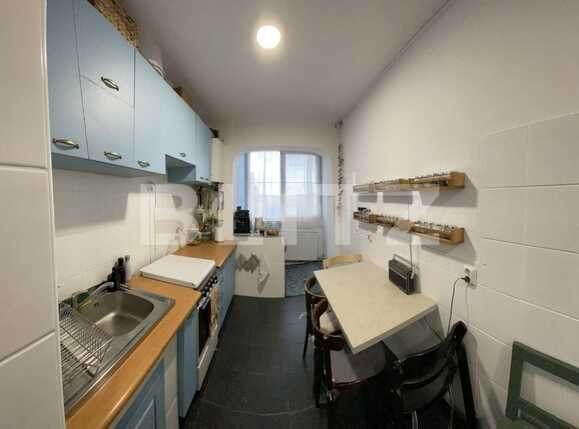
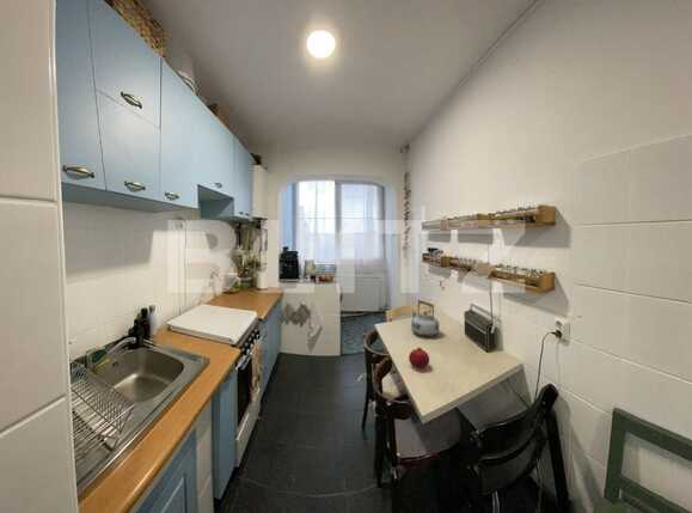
+ fruit (418, 356)
+ kettle (422, 316)
